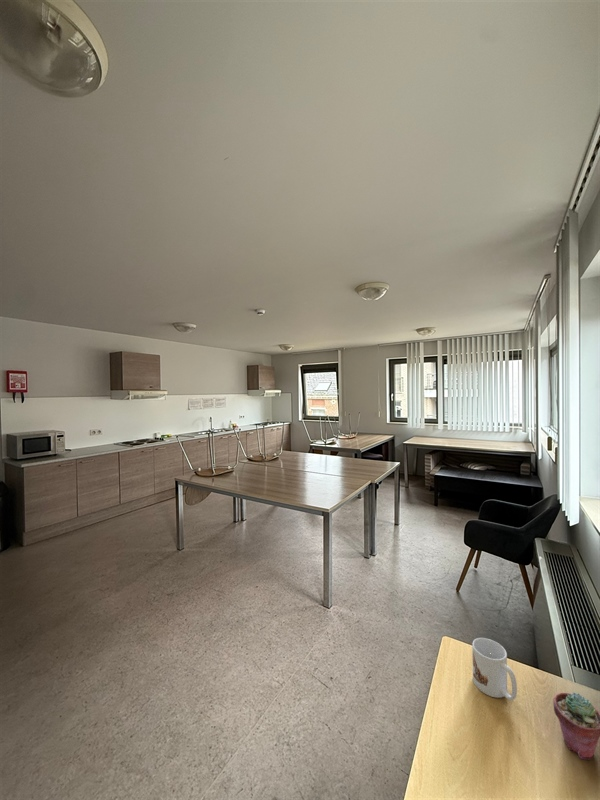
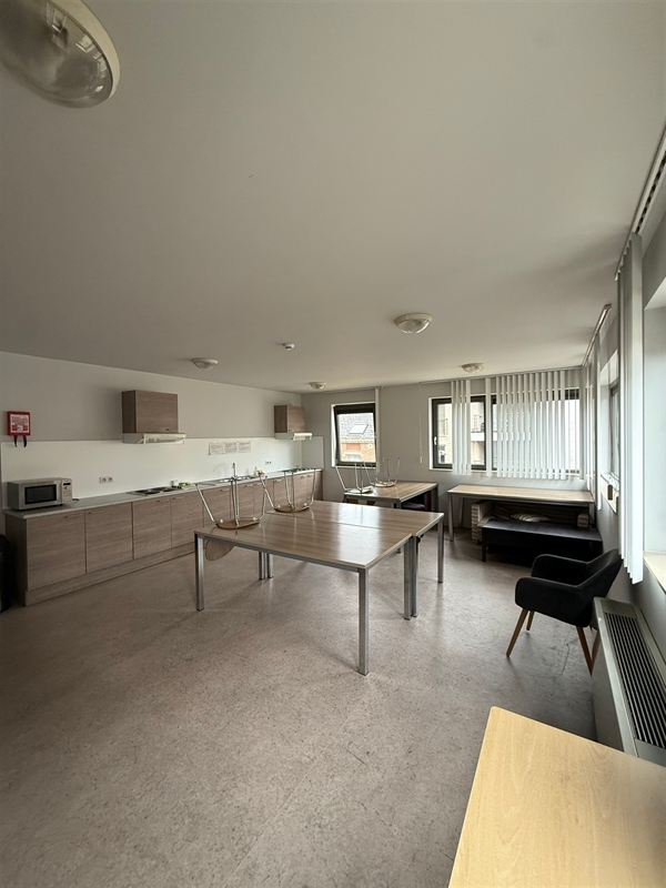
- potted succulent (578, 719)
- mug (495, 671)
